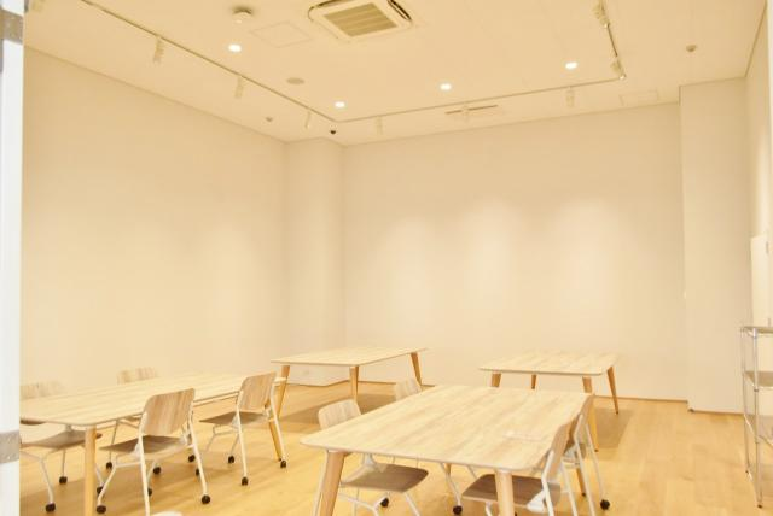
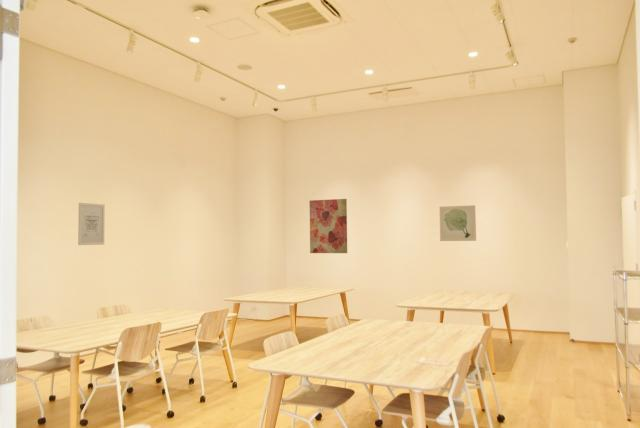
+ wall art (457, 223)
+ wall art (91, 224)
+ wall art (328, 226)
